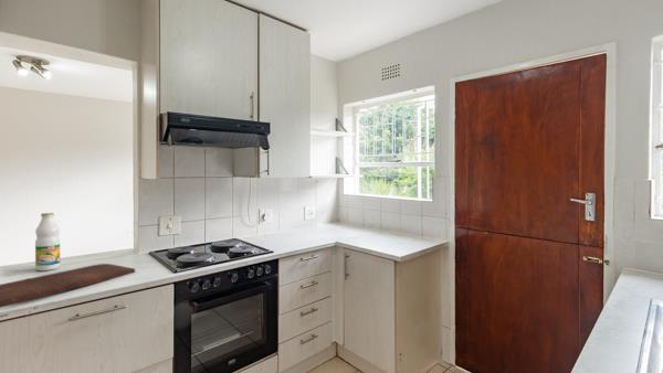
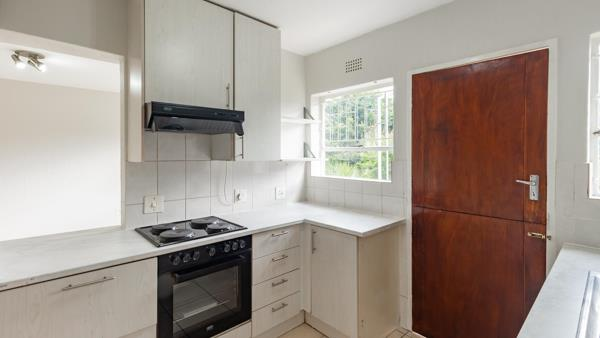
- bottle (48, 241)
- cutting board (61, 280)
